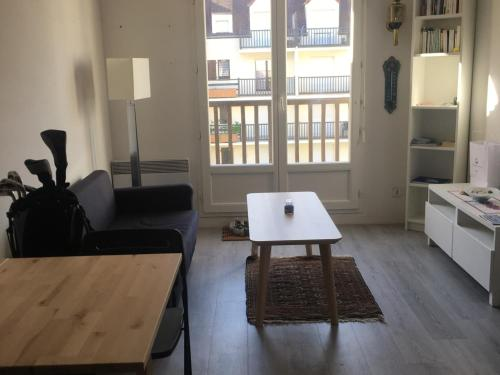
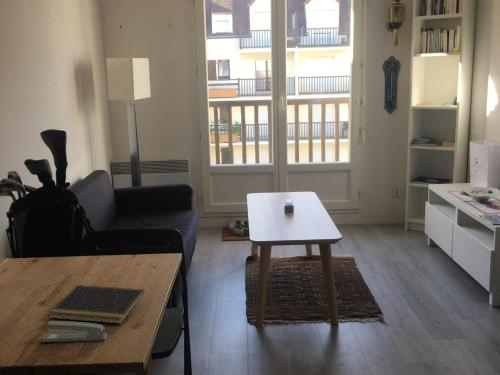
+ stapler (73, 330)
+ notepad (97, 303)
